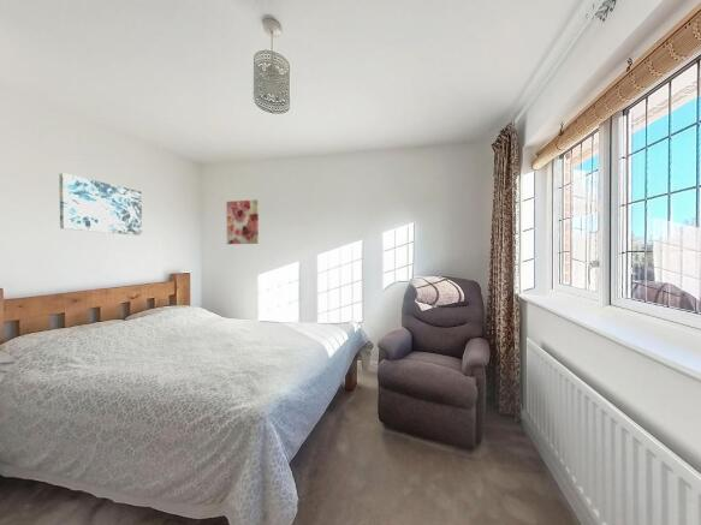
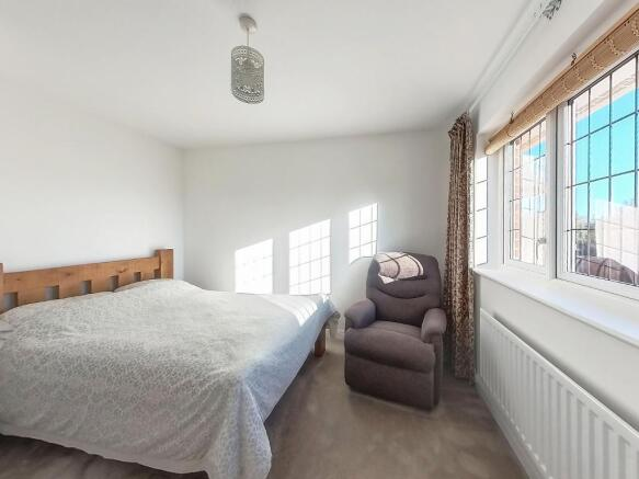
- wall art (105, 208)
- wall art (242, 222)
